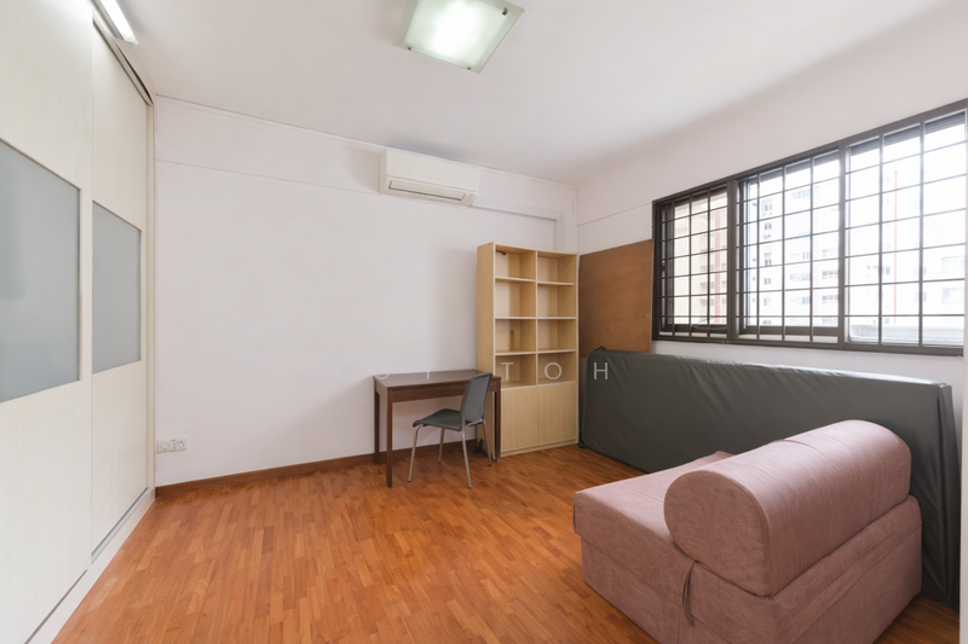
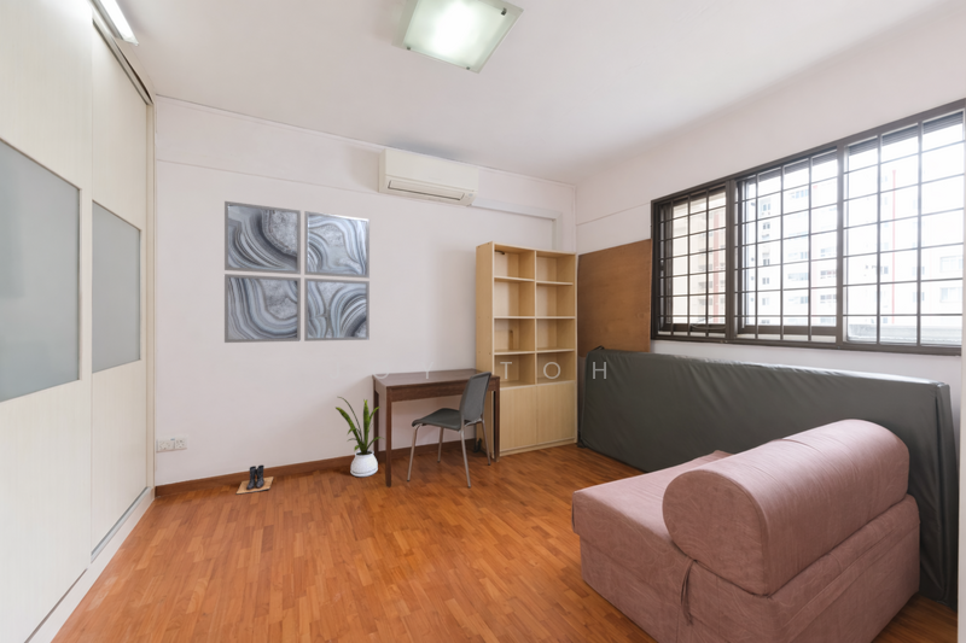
+ wall art (304, 274)
+ house plant (360, 433)
+ boots (255, 477)
